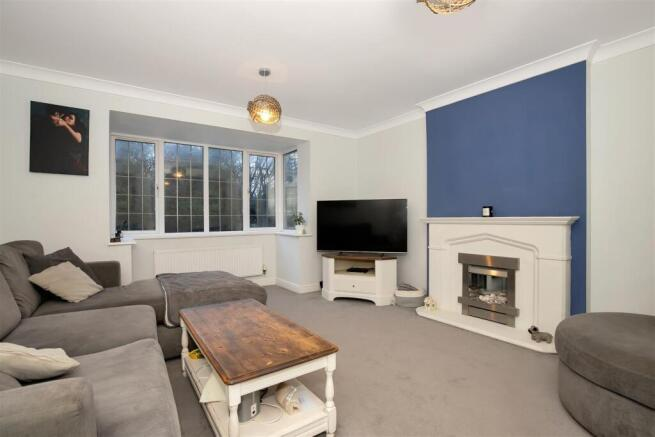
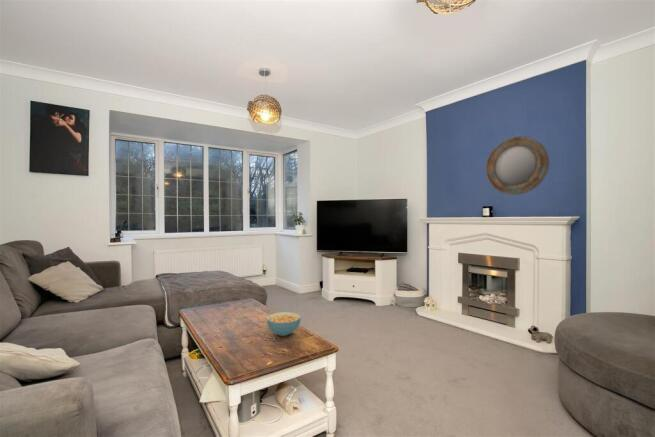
+ cereal bowl (283, 325)
+ home mirror (515, 165)
